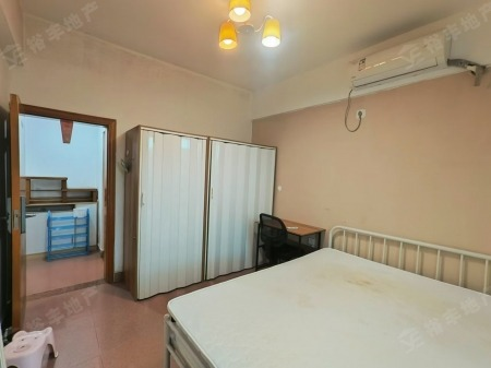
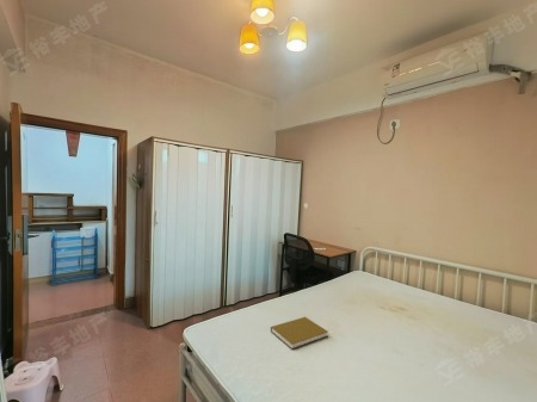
+ book (298, 330)
